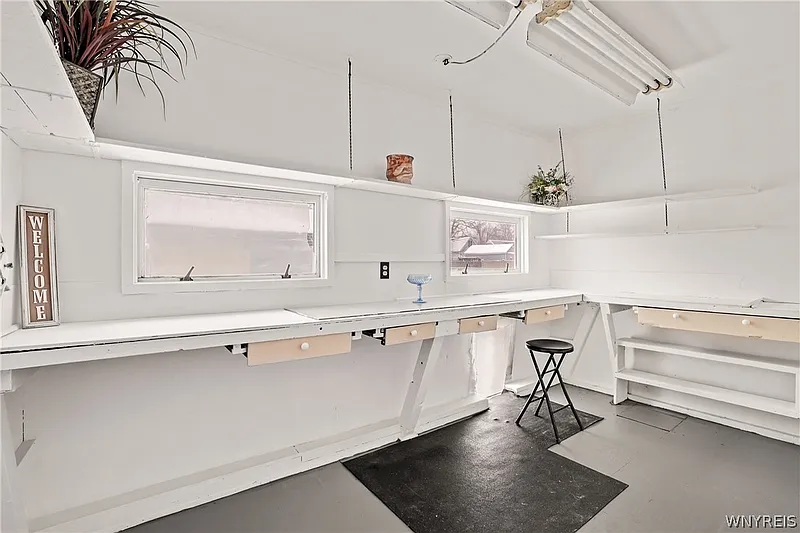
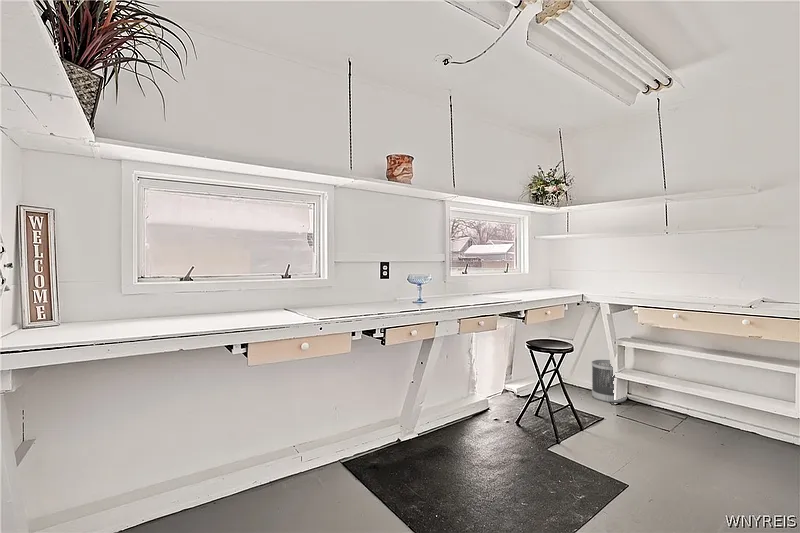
+ wastebasket (607, 380)
